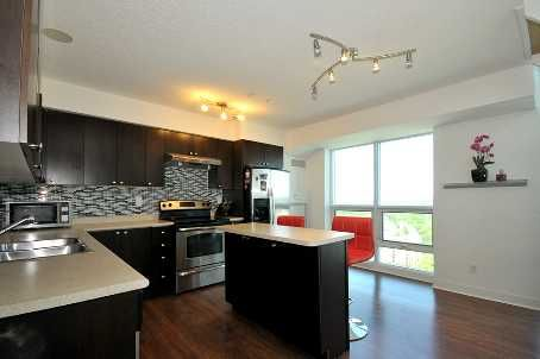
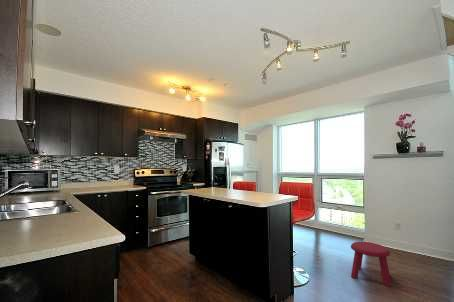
+ stool (370, 255)
